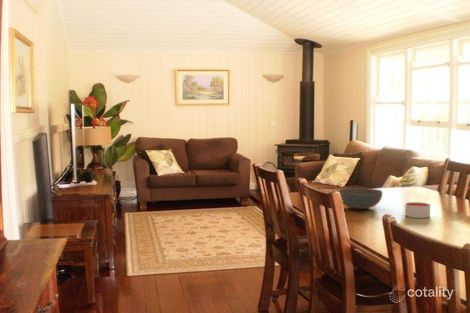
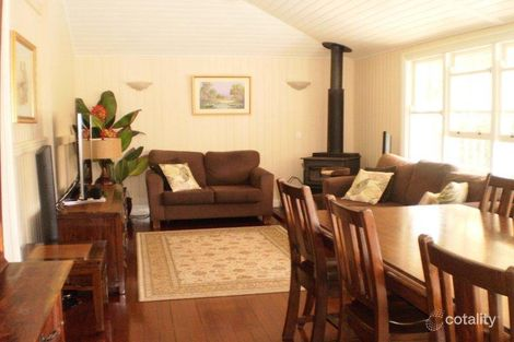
- candle (417, 209)
- bowl (359, 199)
